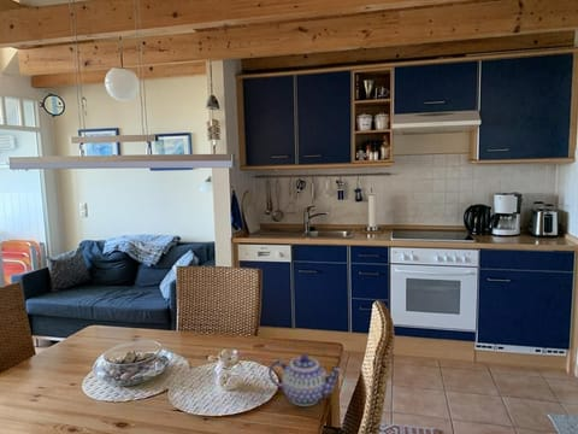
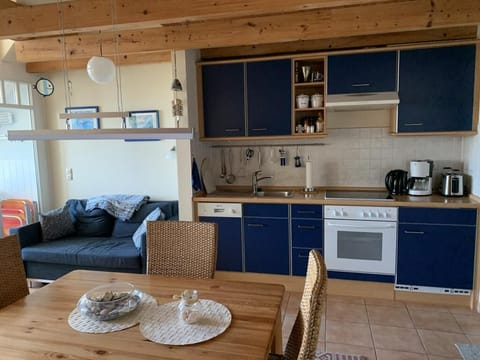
- teapot (305, 376)
